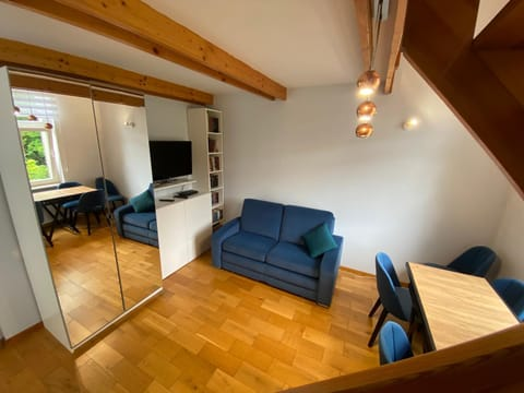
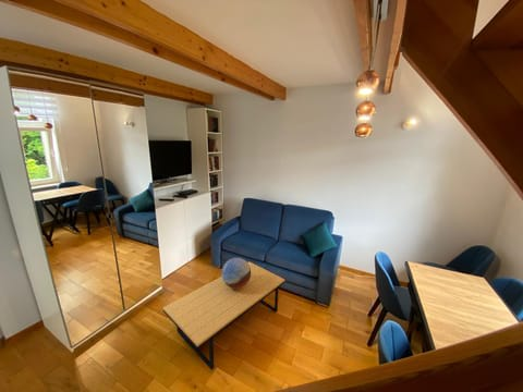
+ decorative globe (235, 272)
+ coffee table (230, 306)
